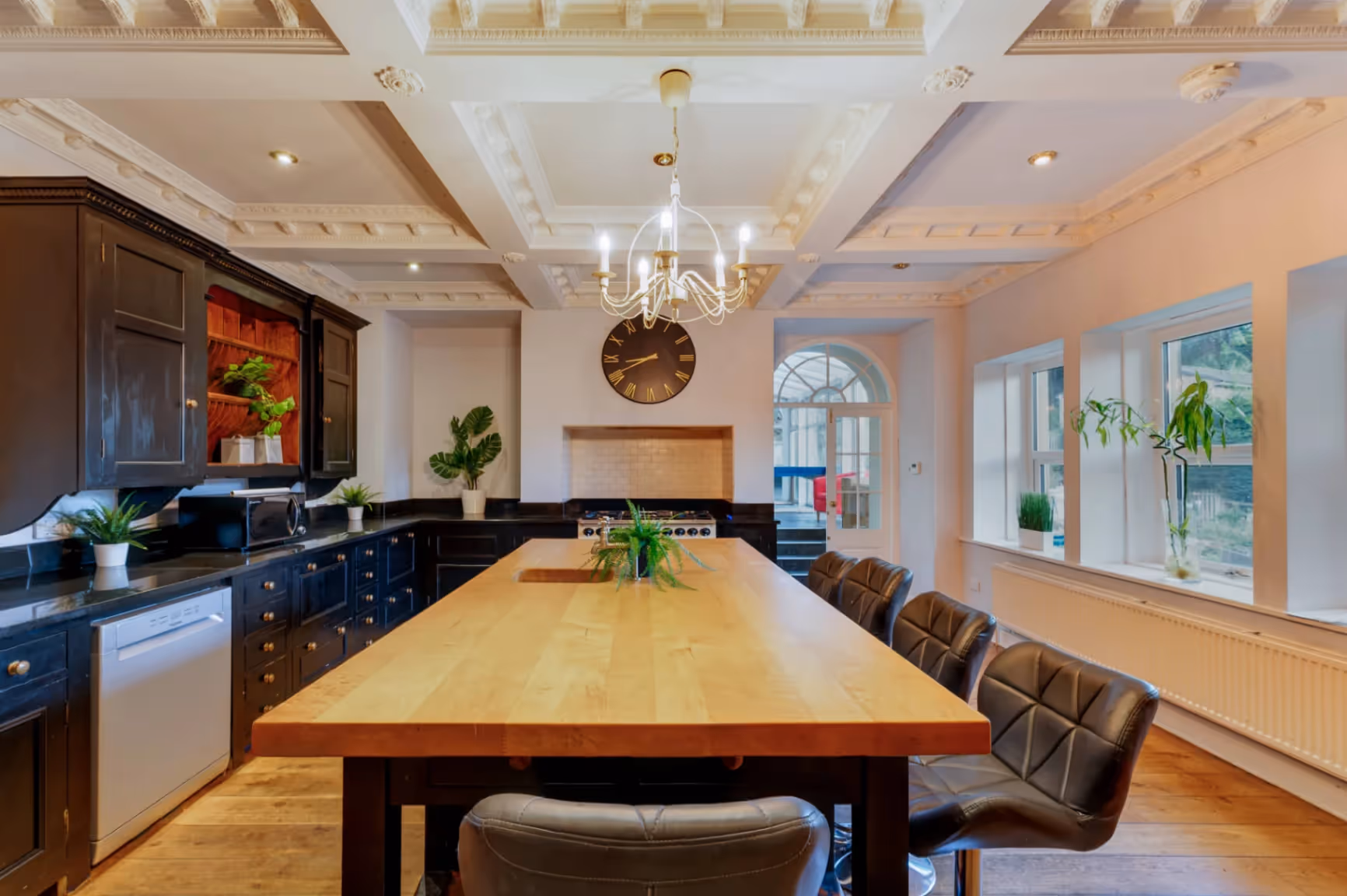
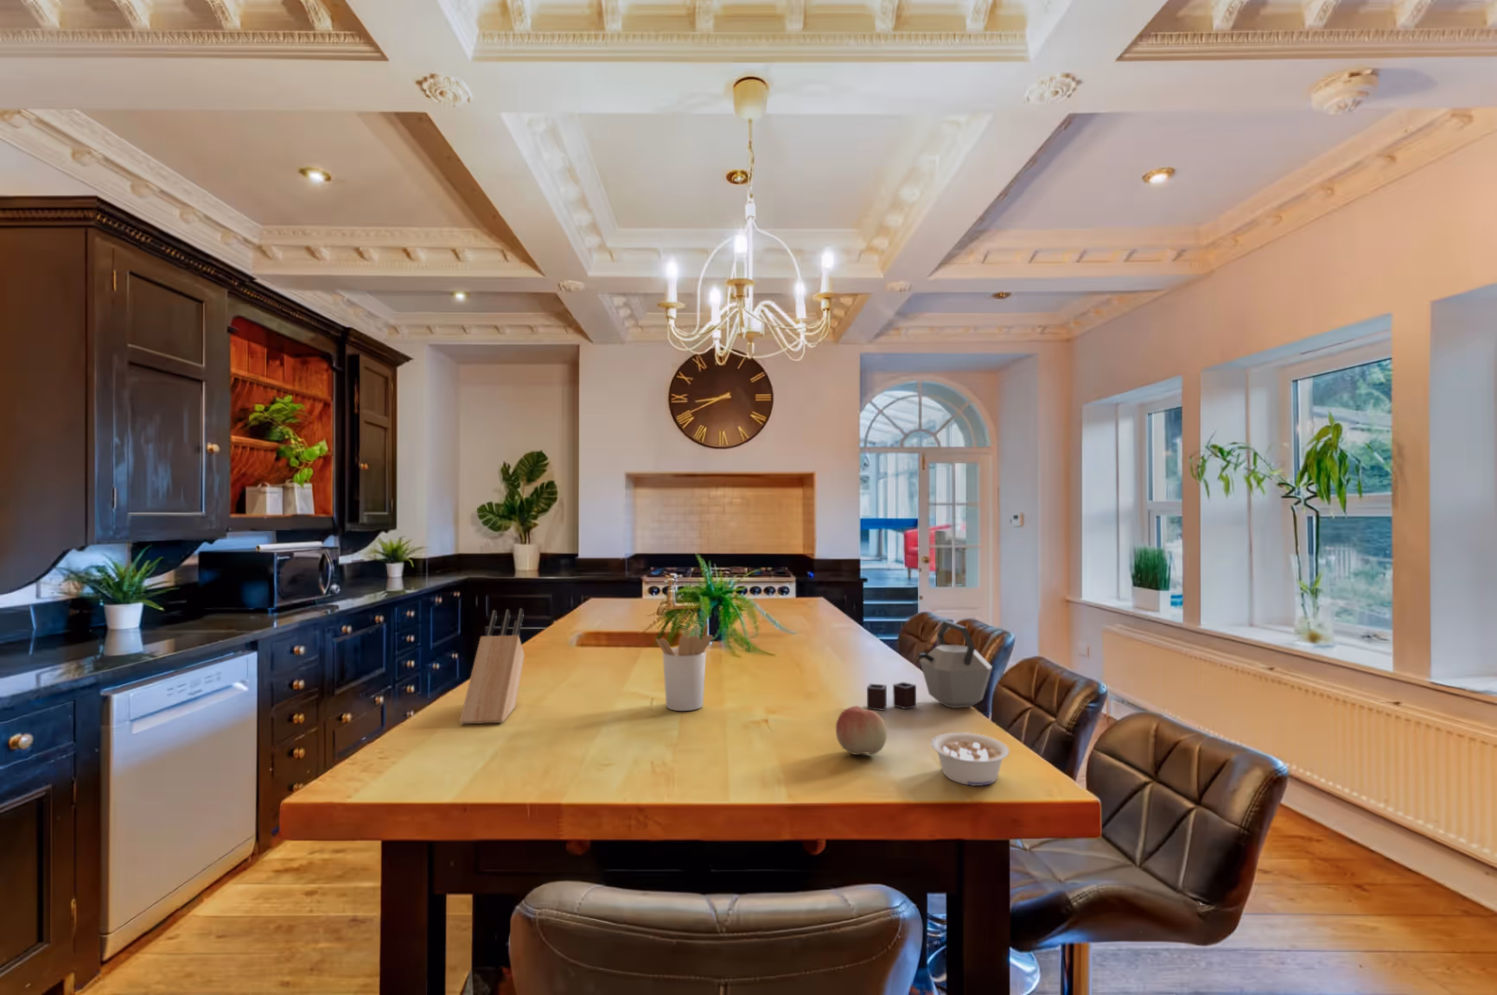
+ fruit (861, 730)
+ legume (970, 758)
+ kettle (925, 665)
+ utensil holder (688, 666)
+ knife block (496, 661)
